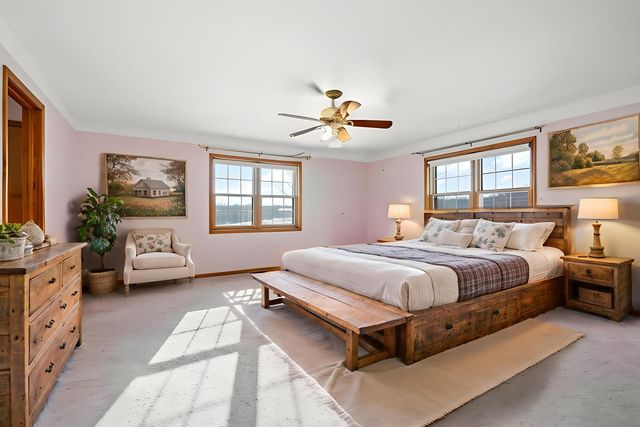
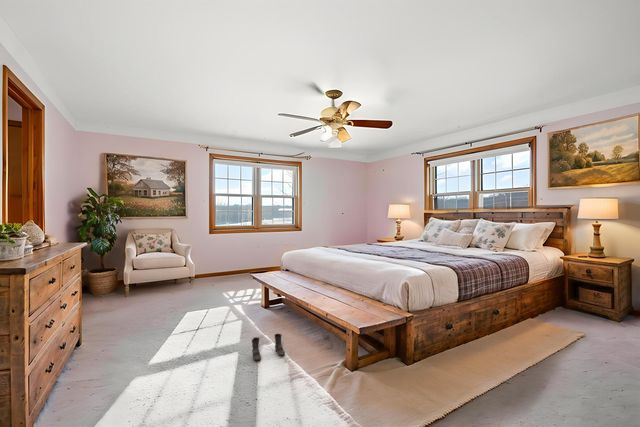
+ boots (275, 347)
